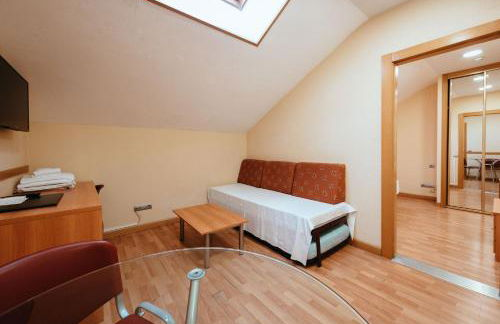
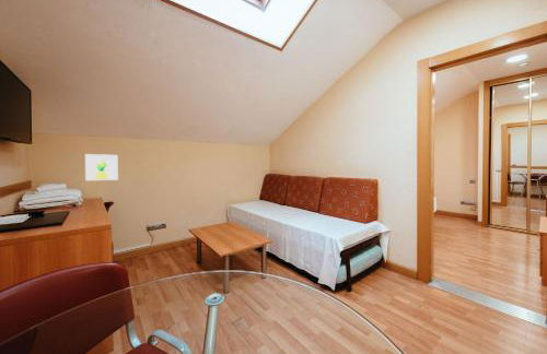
+ wall art (102, 167)
